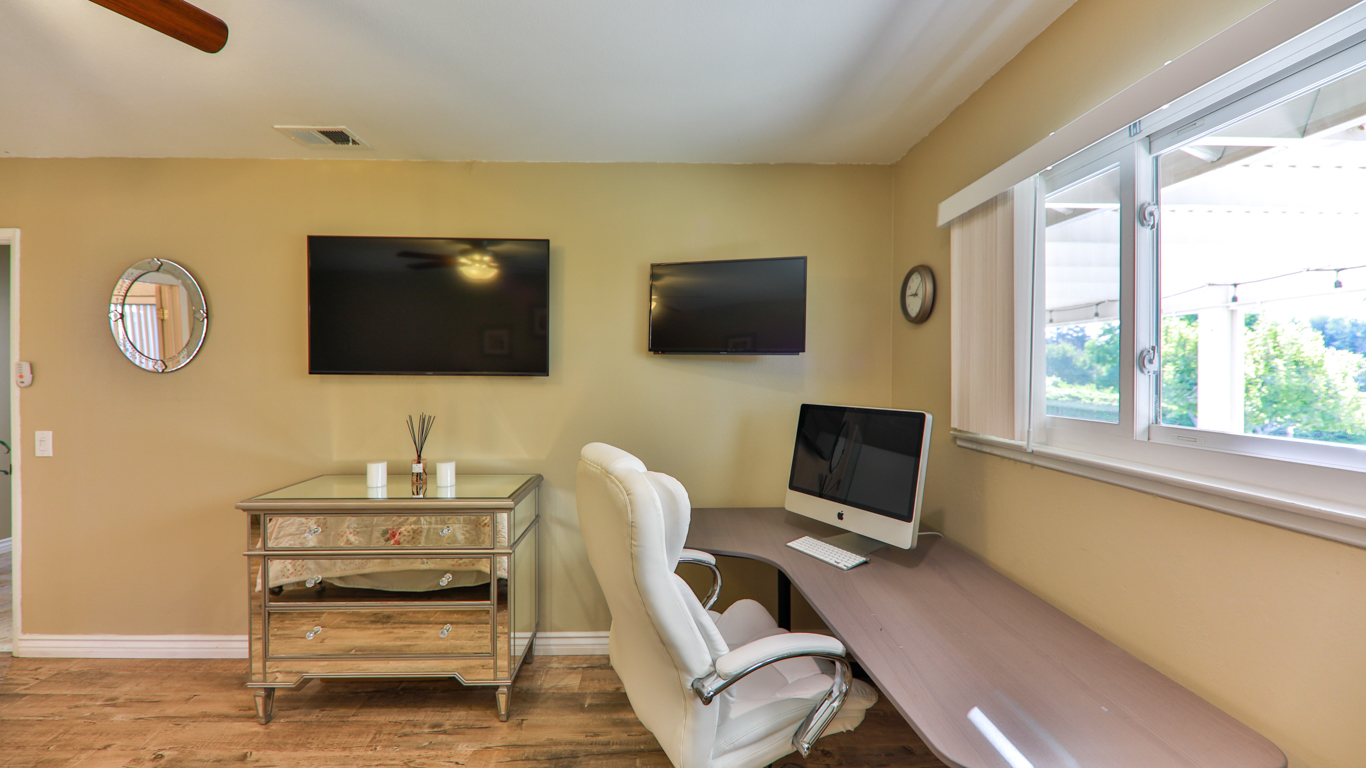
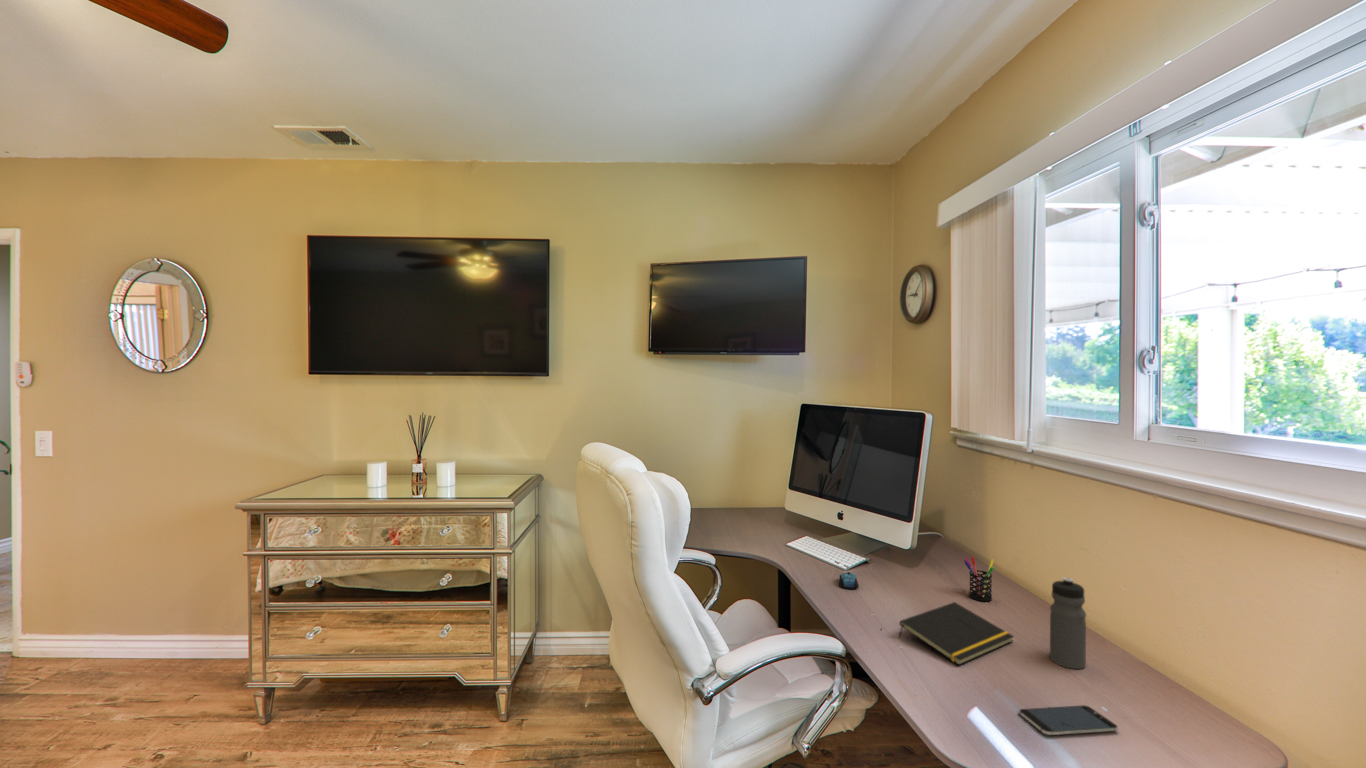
+ computer mouse (847, 577)
+ smartphone (1067, 719)
+ pen holder (981, 577)
+ water bottle (1067, 620)
+ notepad (956, 630)
